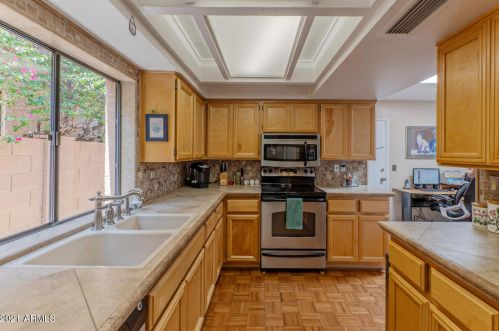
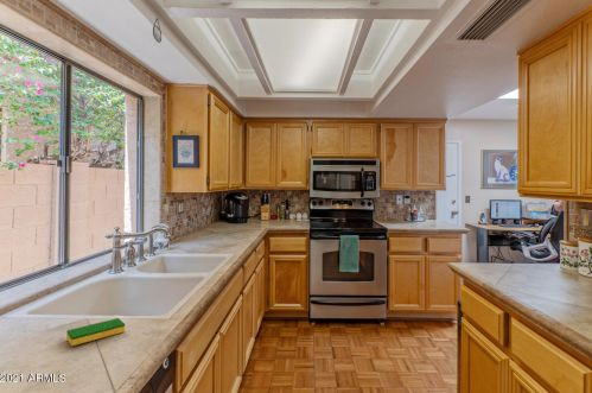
+ dish sponge (96, 330)
